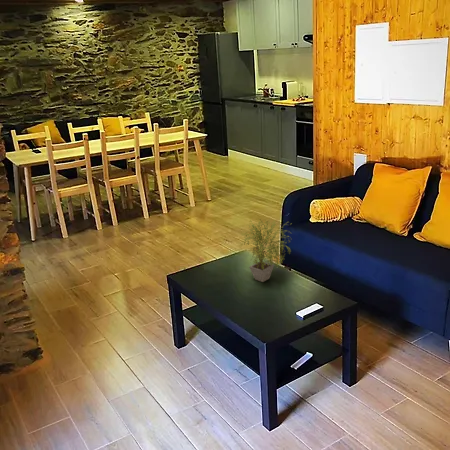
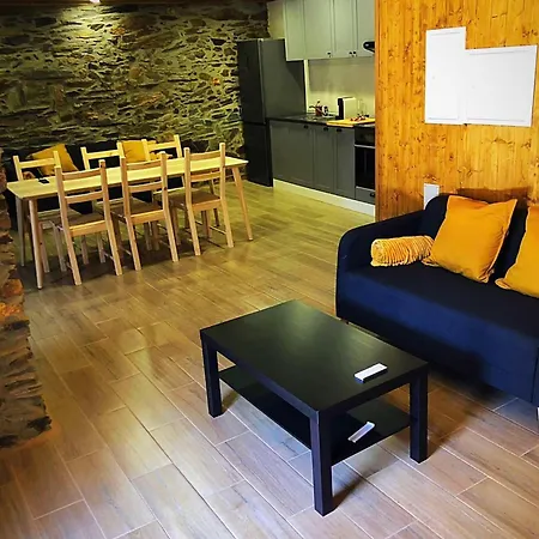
- potted plant (265, 247)
